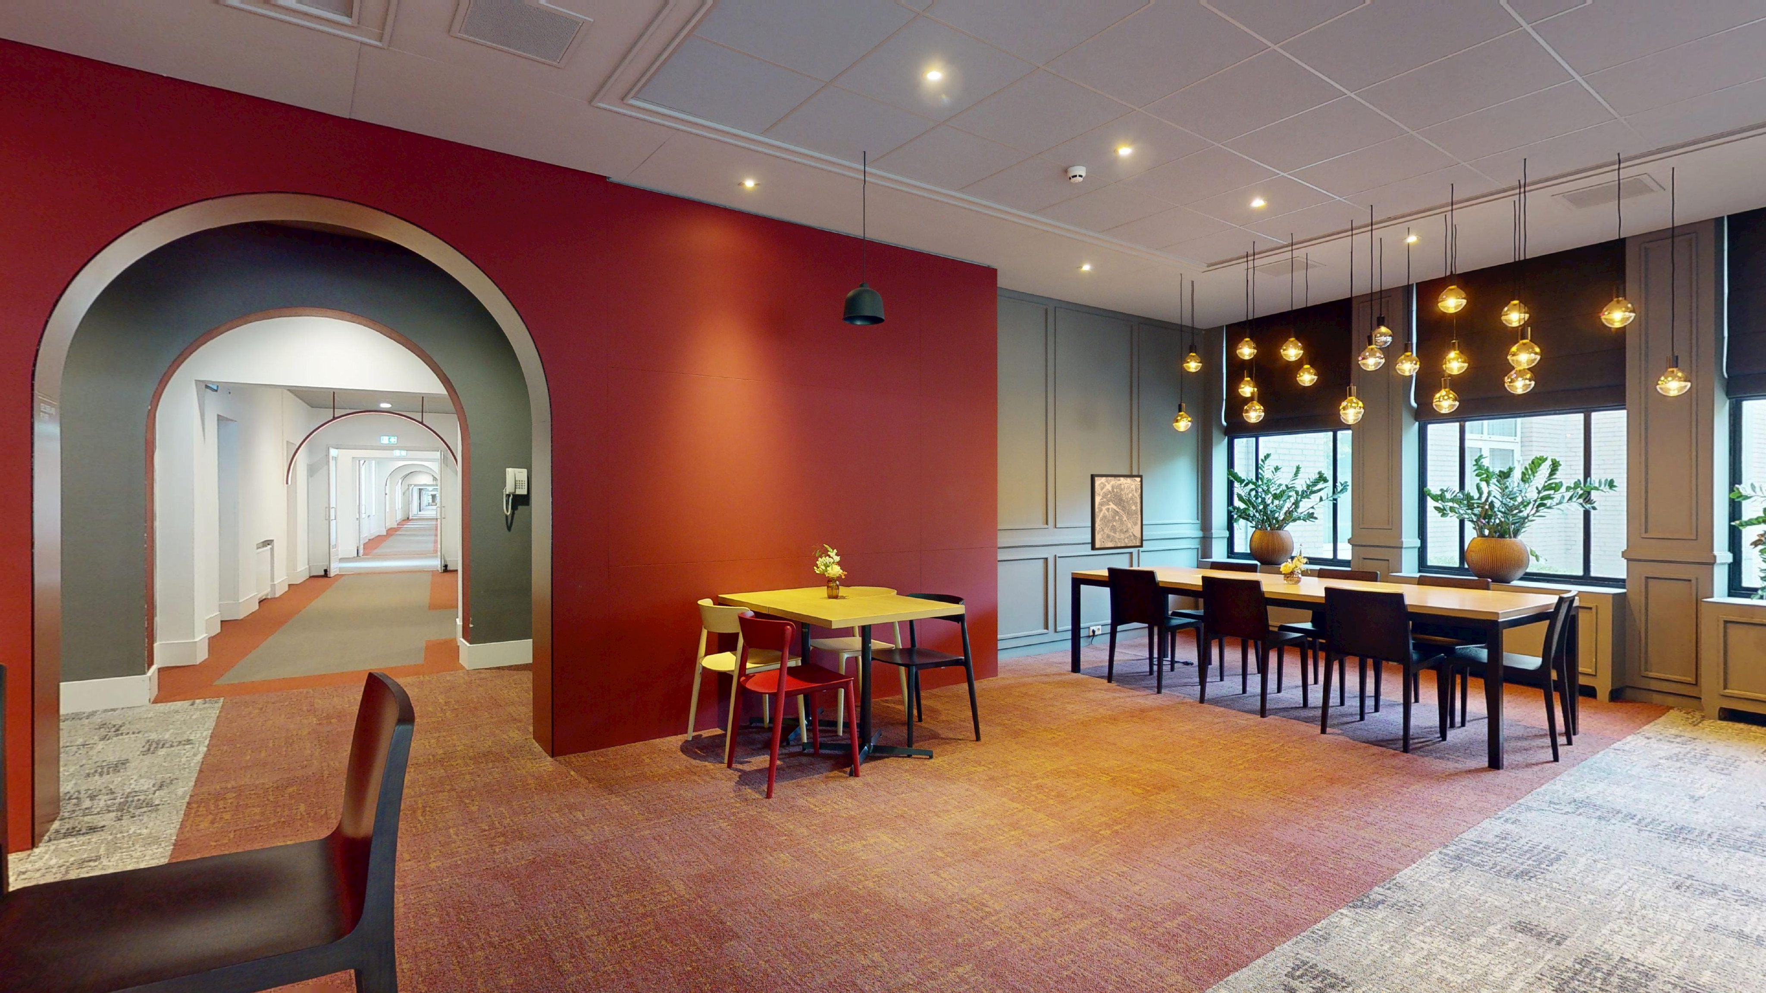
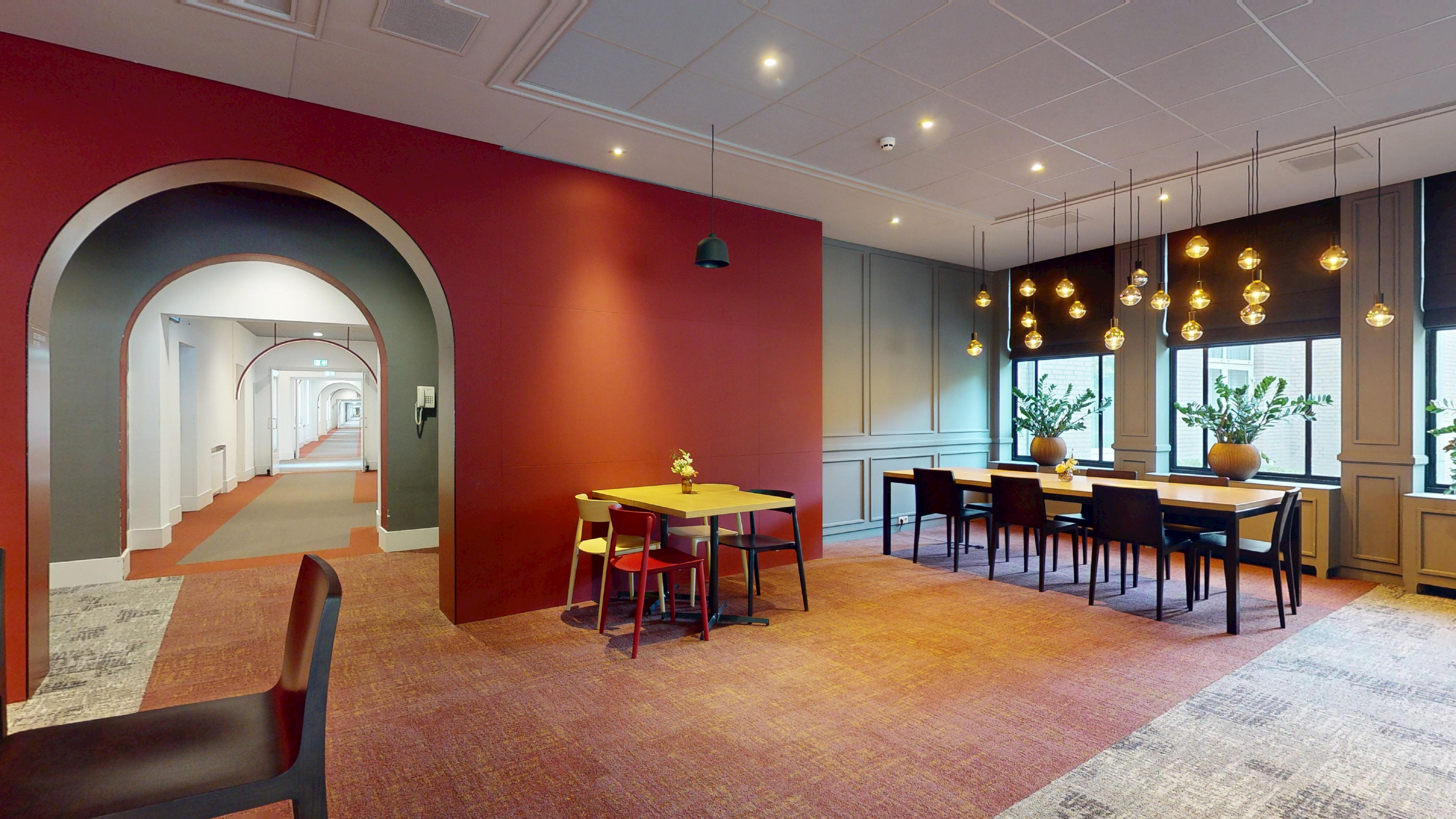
- wall art (1117, 512)
